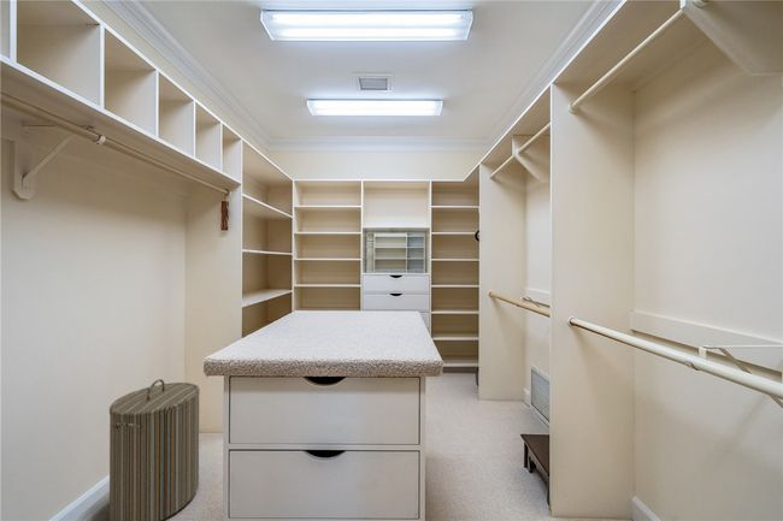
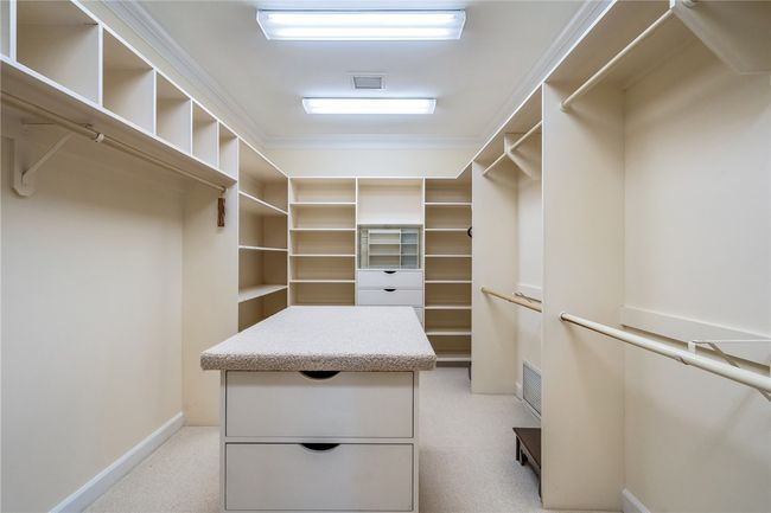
- laundry hamper (157, 439)
